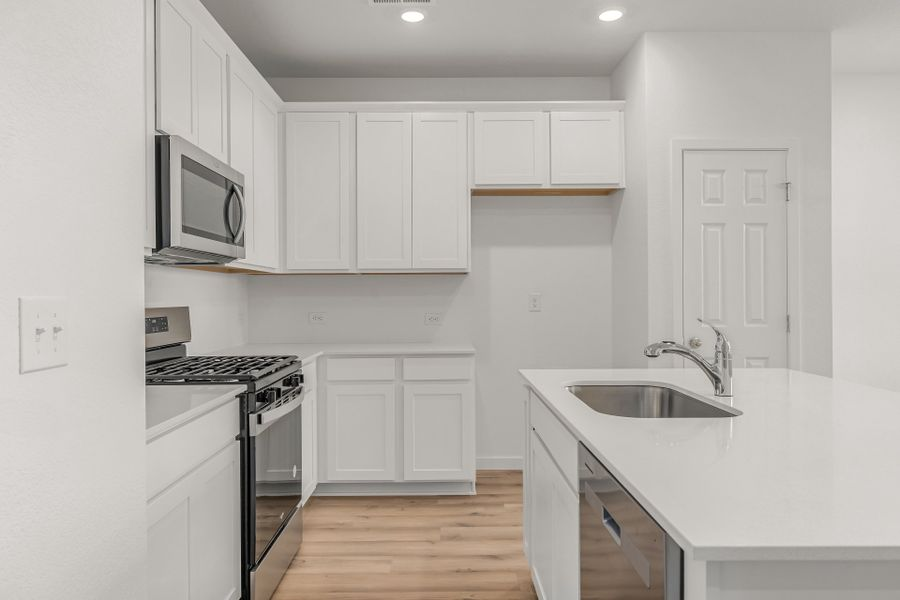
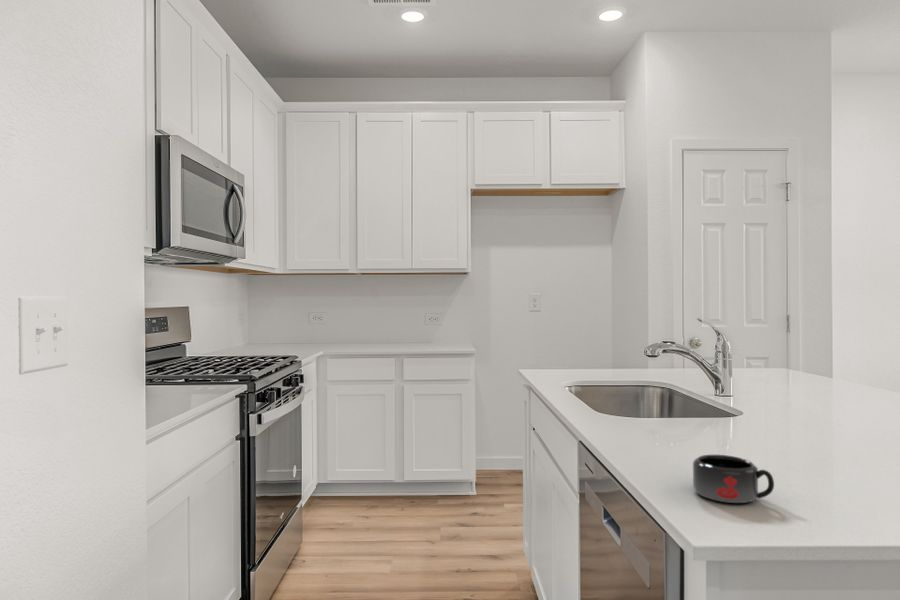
+ mug (732, 479)
